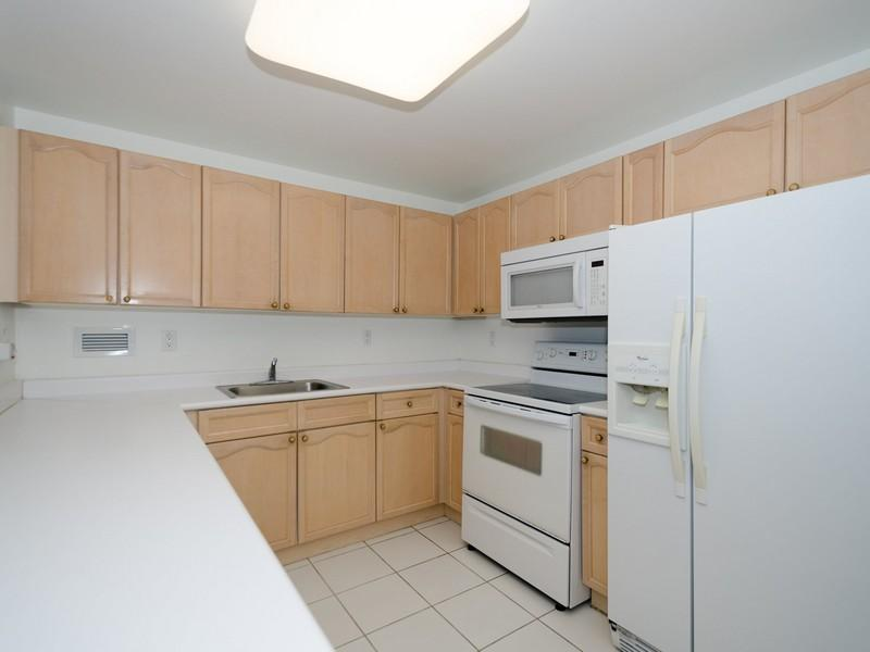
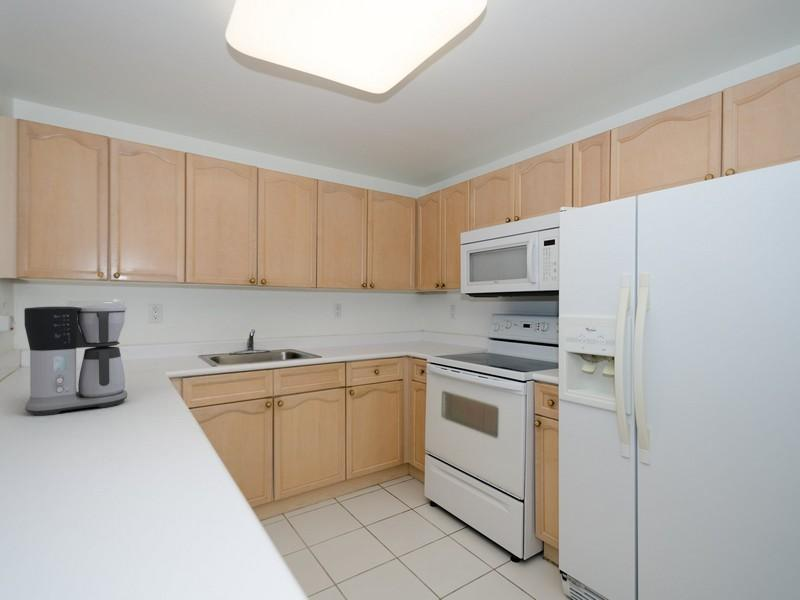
+ coffee maker (75, 356)
